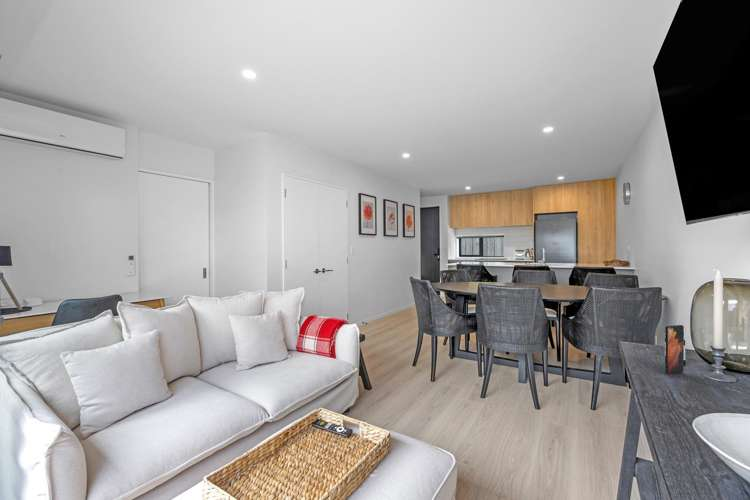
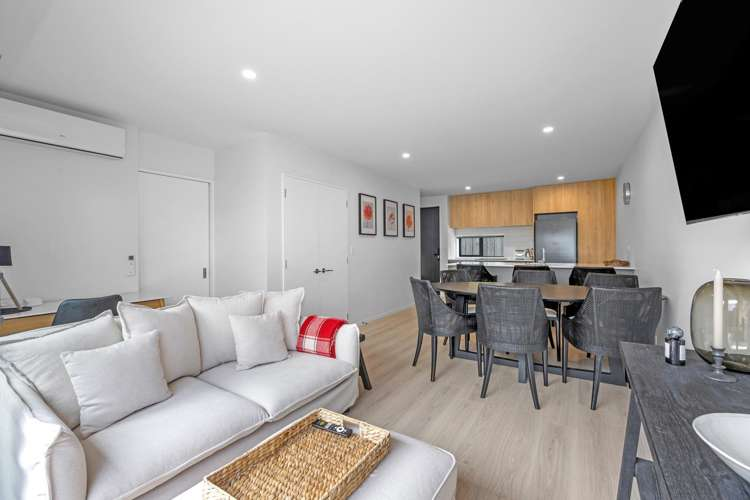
- smartphone (674, 349)
